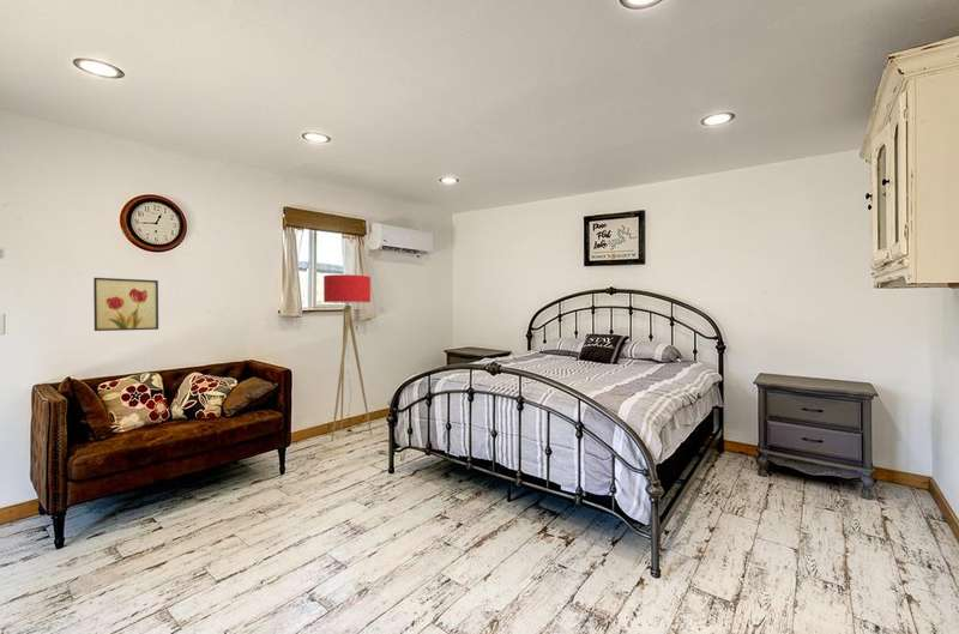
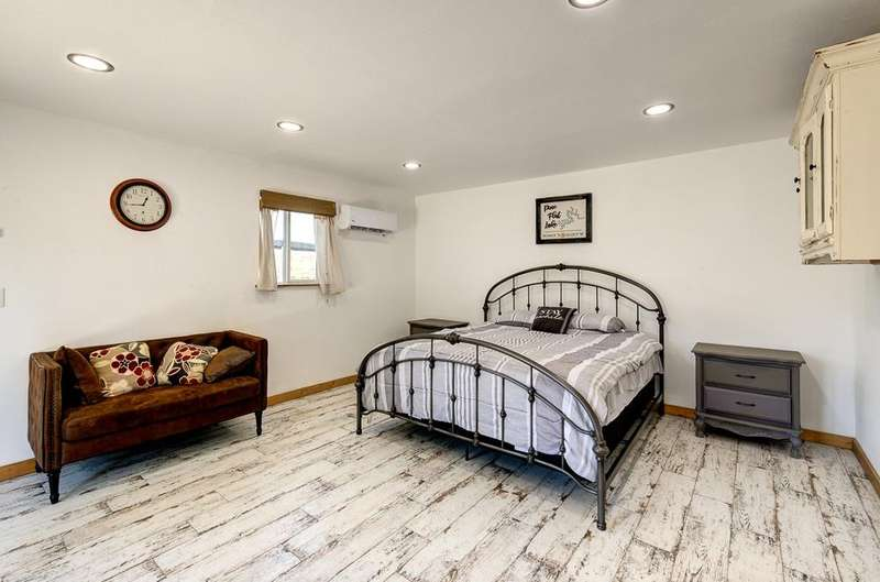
- floor lamp (348, 357)
- wall art (127, 304)
